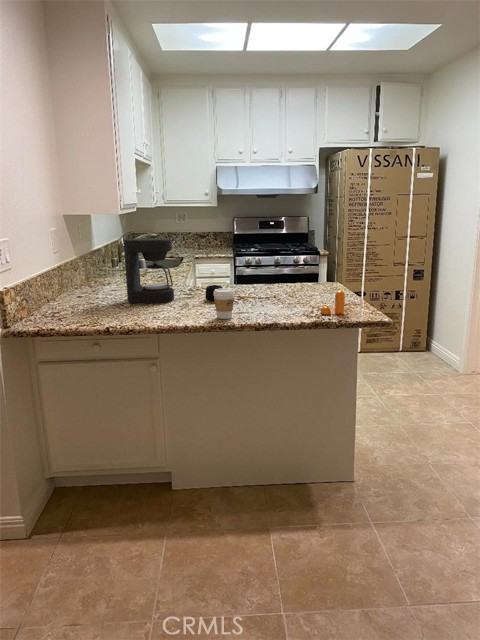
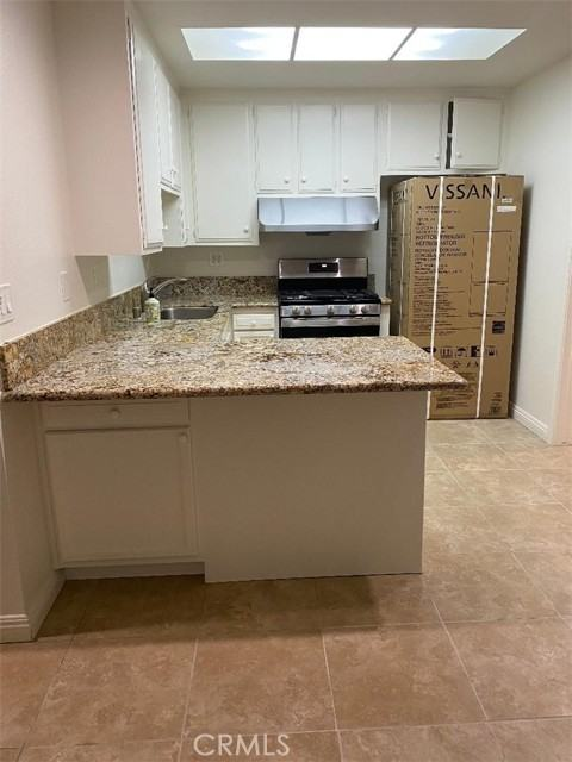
- coffee maker (150, 268)
- pepper shaker (335, 302)
- mug (213, 292)
- coffee cup (224, 303)
